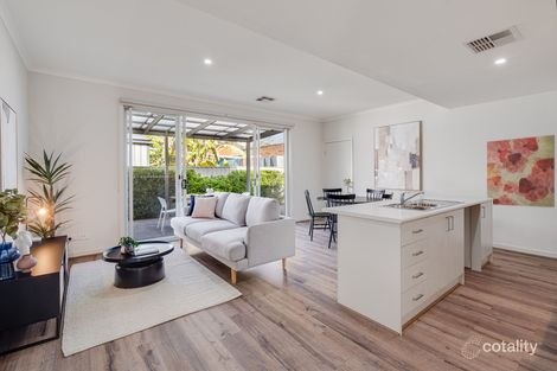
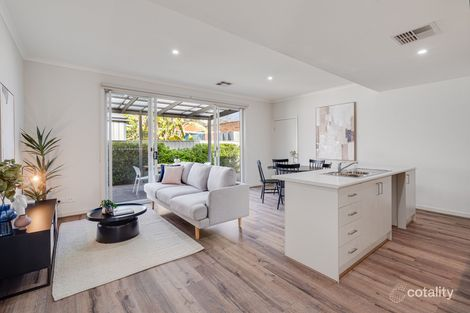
- wall art (518, 172)
